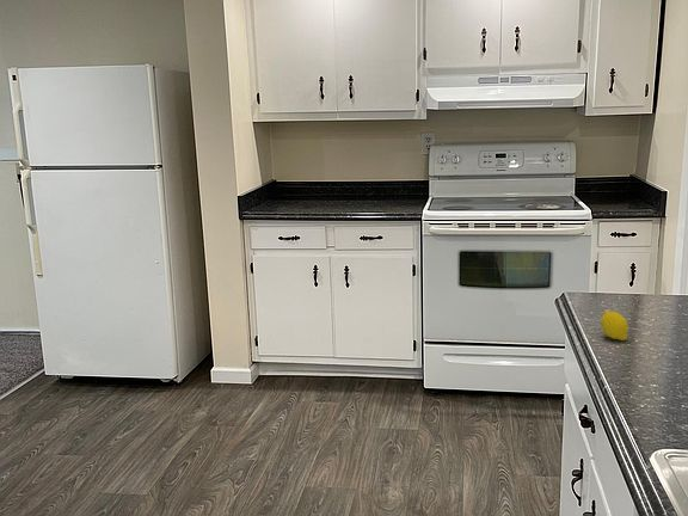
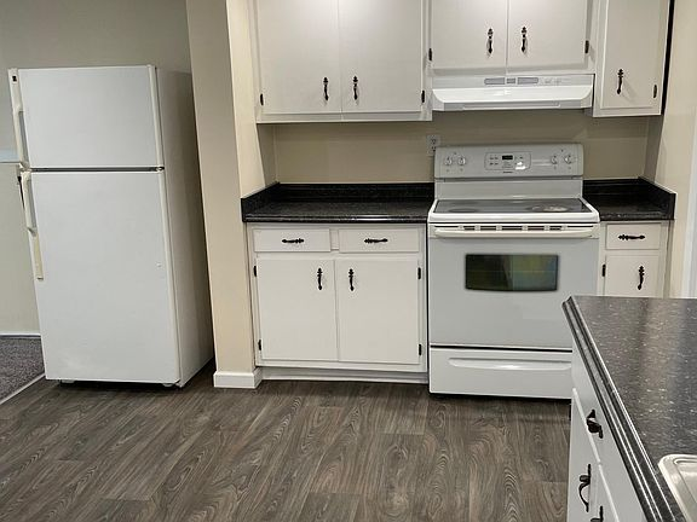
- fruit (614, 325)
